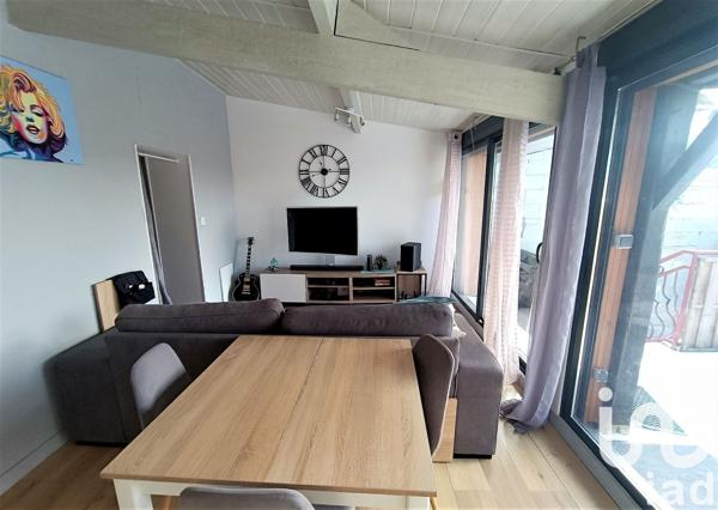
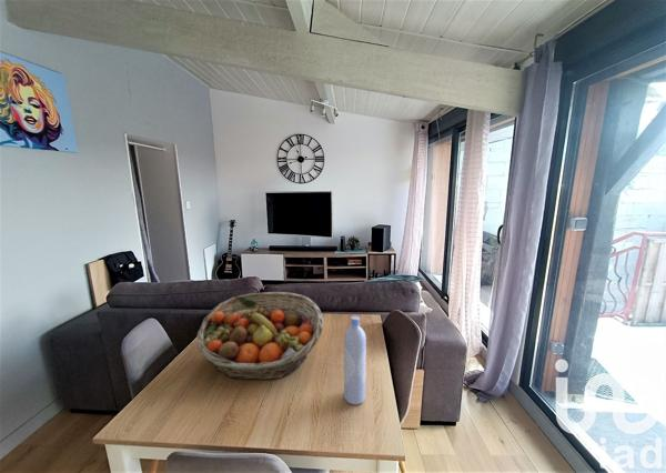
+ bottle (354, 358)
+ fruit basket (262, 332)
